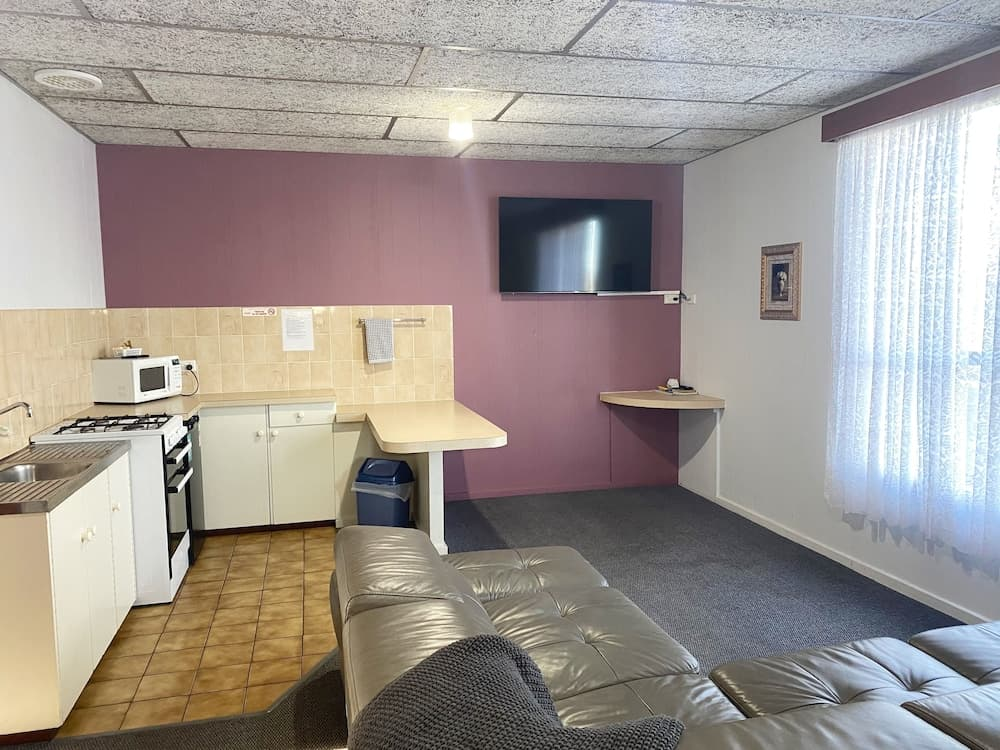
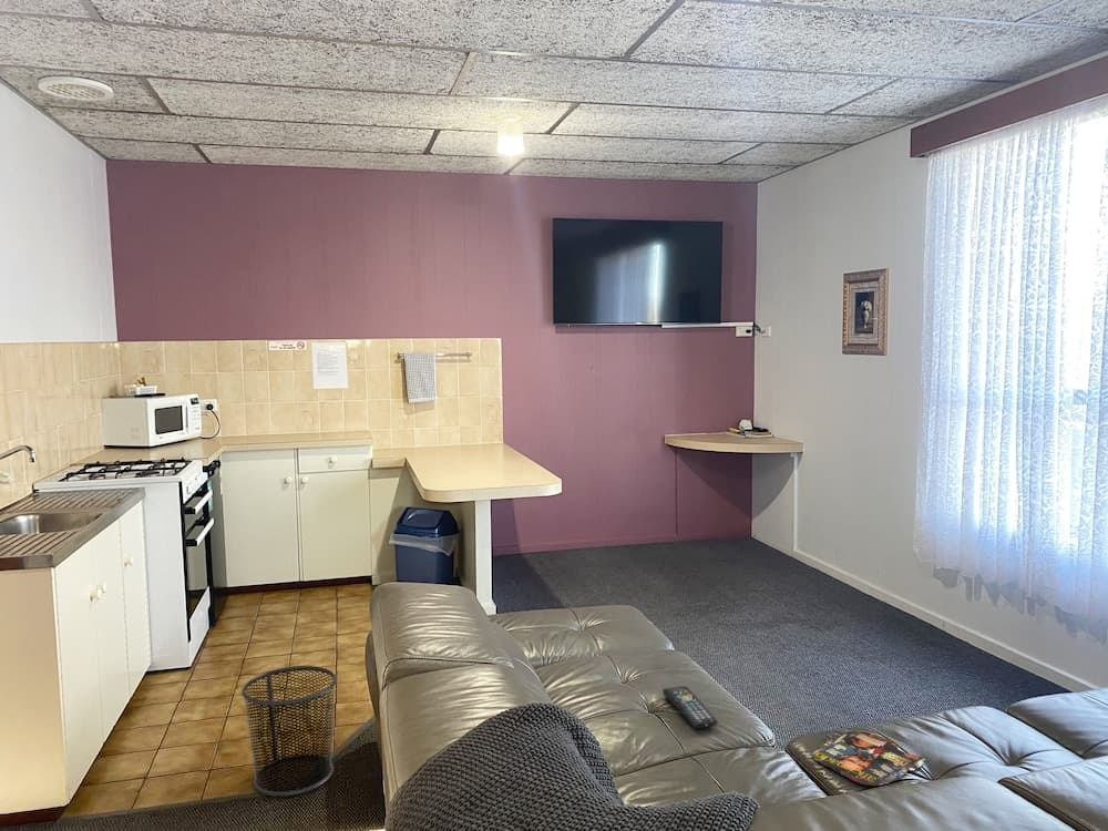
+ waste bin (291, 729)
+ remote control (688, 705)
+ magazine (868, 753)
